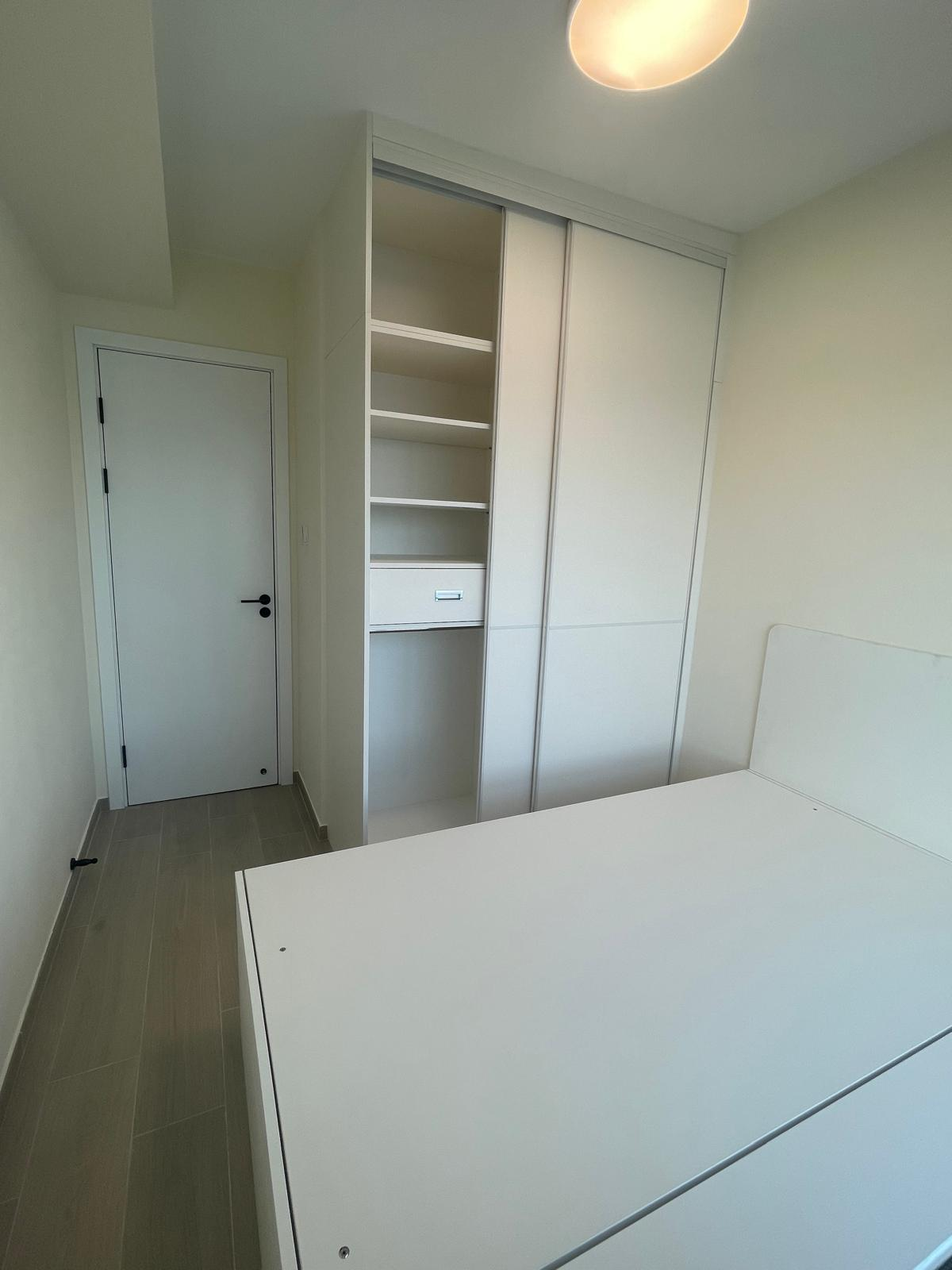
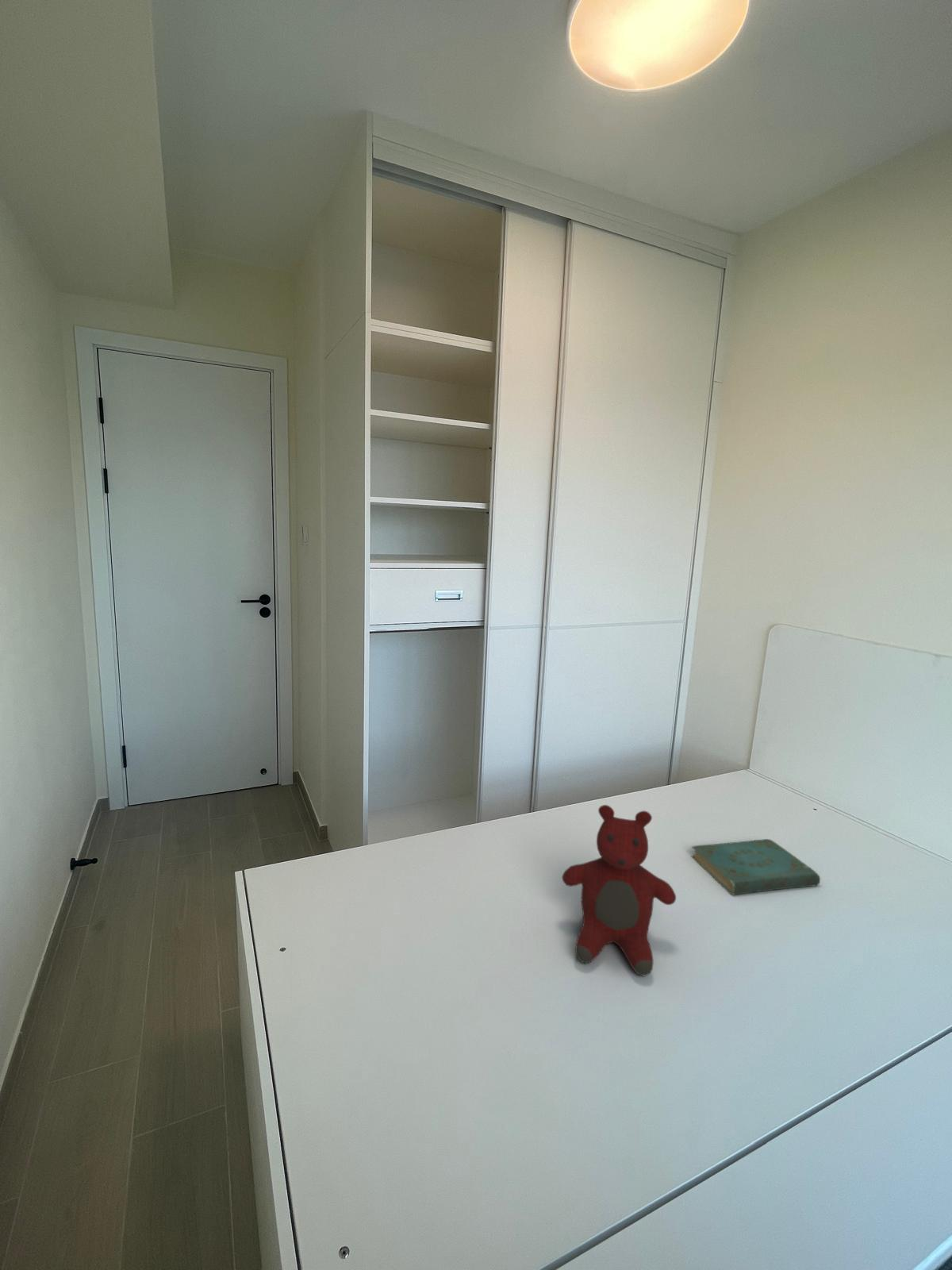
+ book (753, 865)
+ teddy bear (619, 881)
